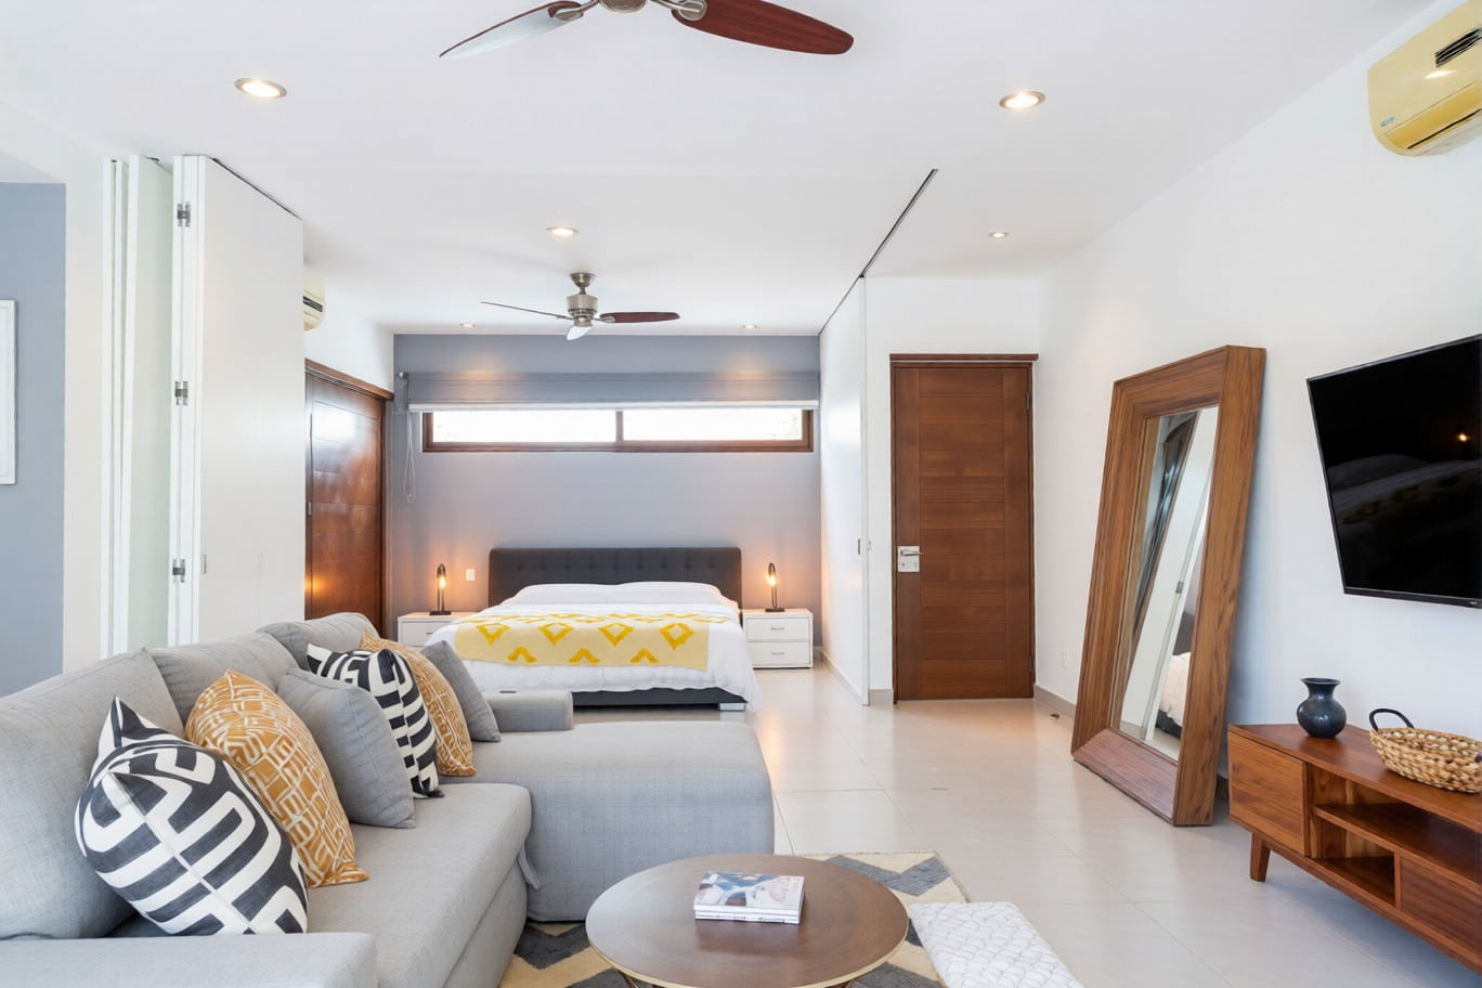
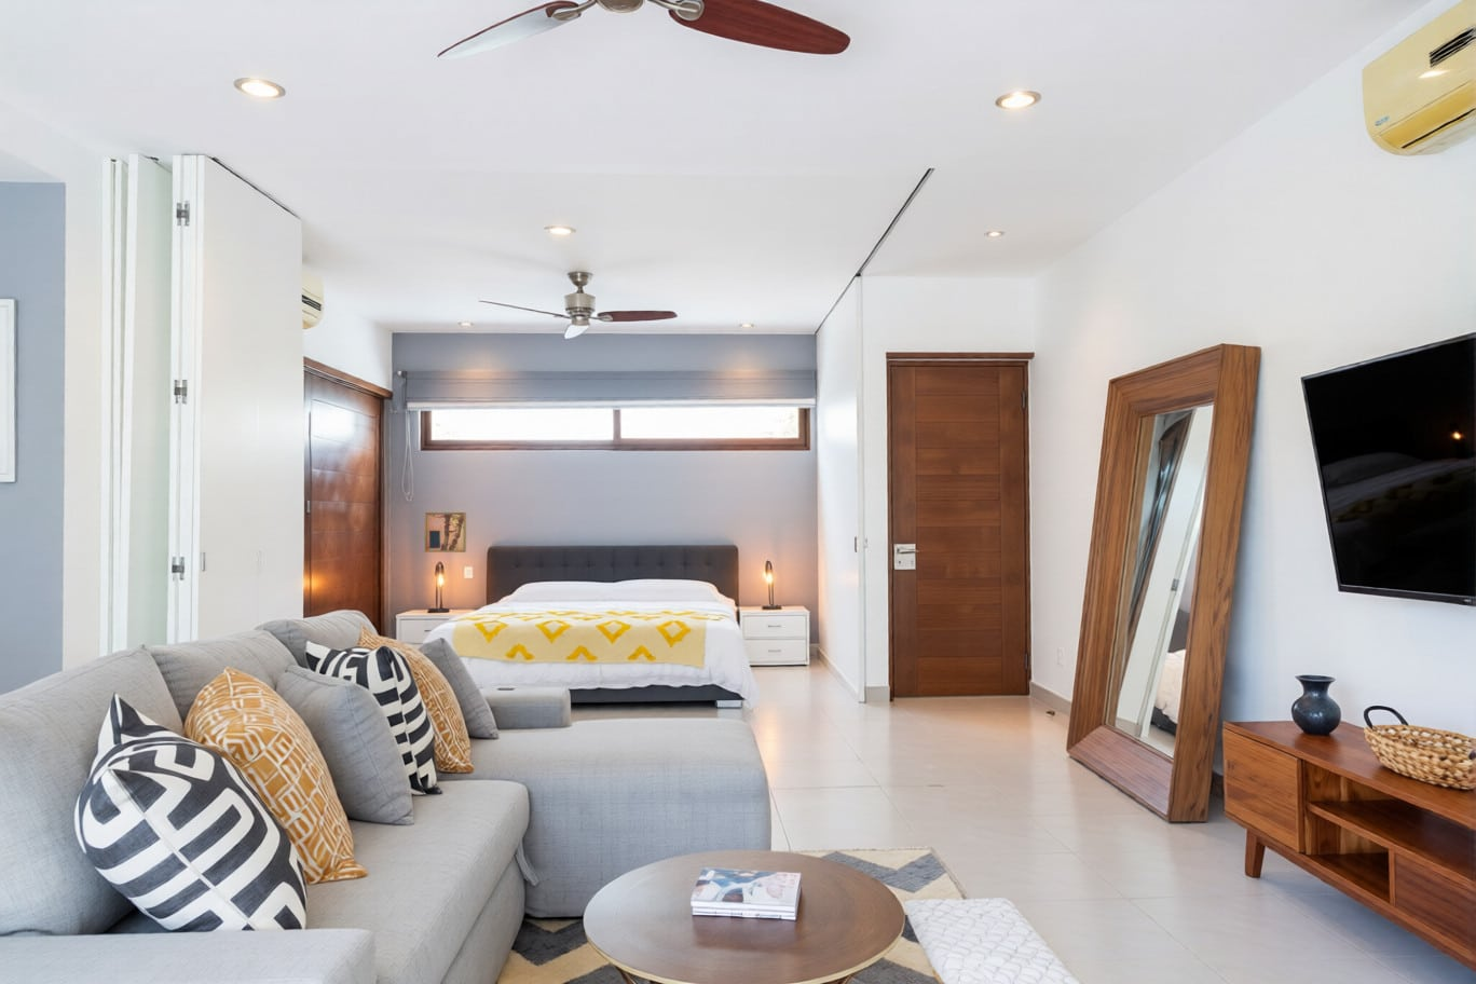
+ wall art (445, 532)
